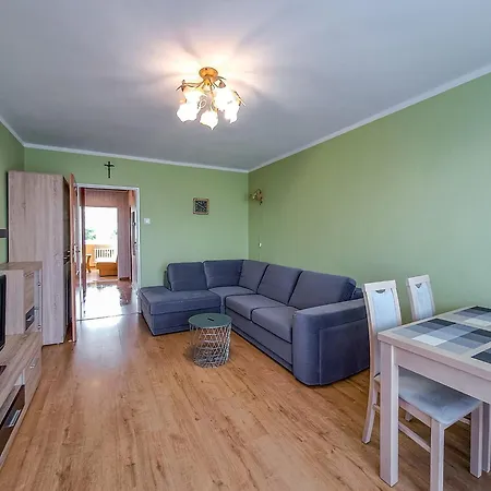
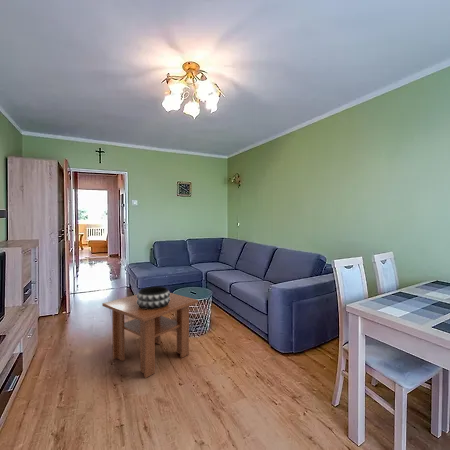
+ coffee table (151, 329)
+ decorative bowl (153, 297)
